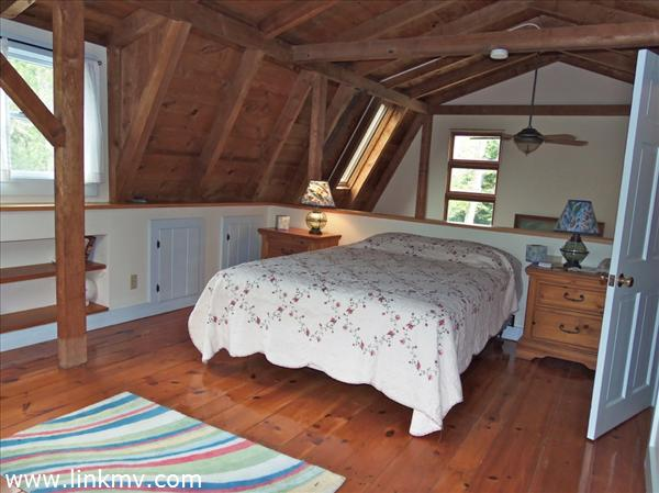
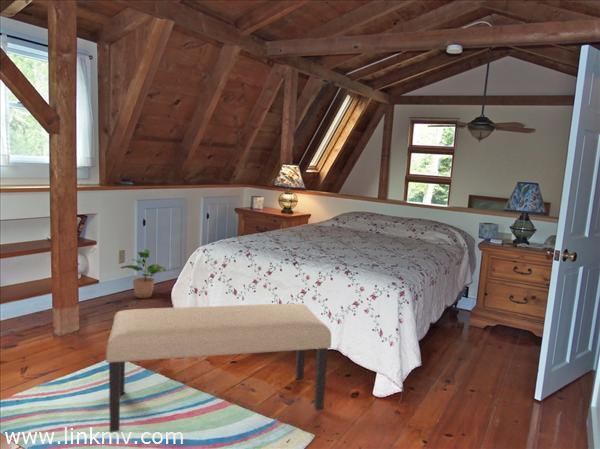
+ potted plant (144, 272)
+ bench (219, 354)
